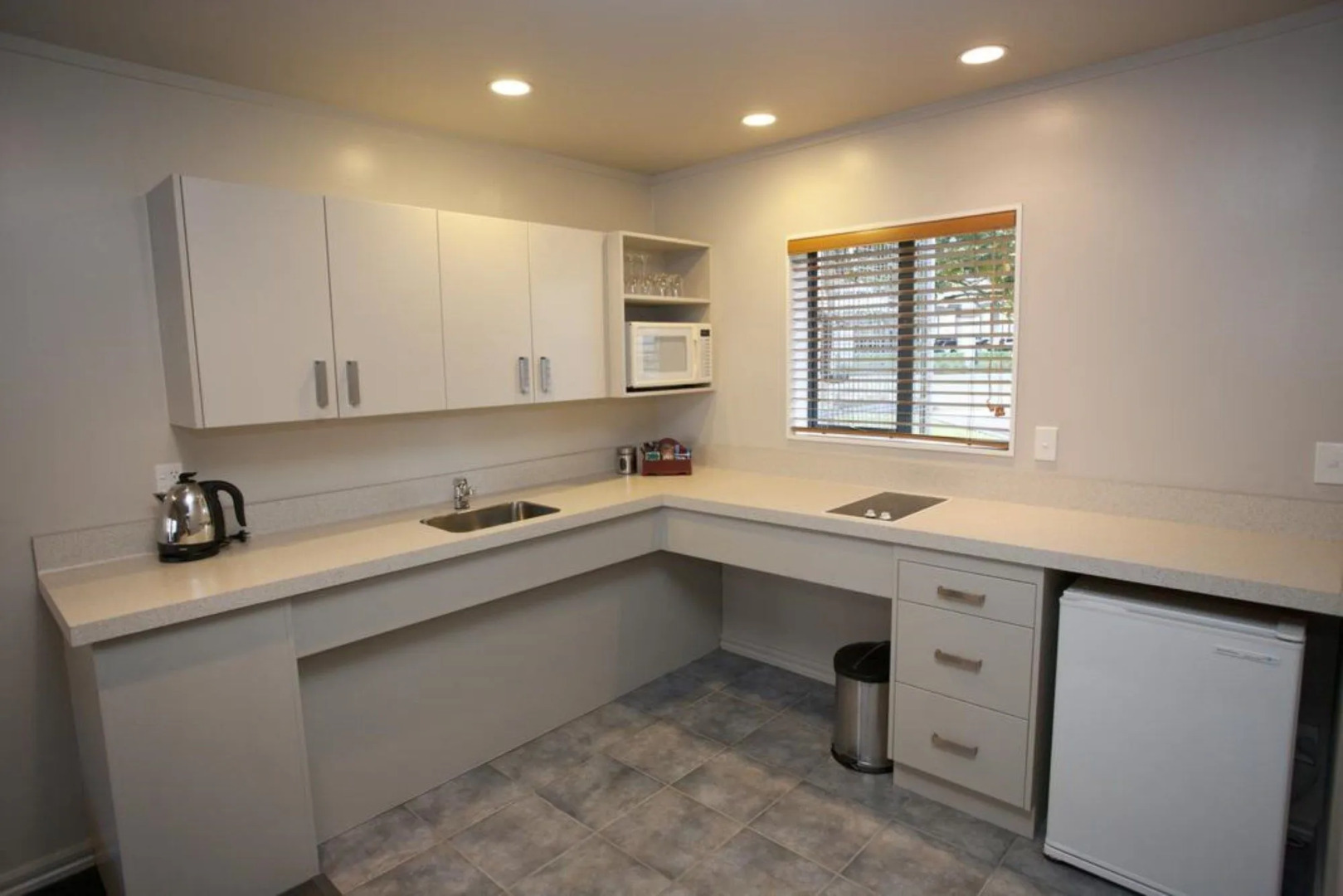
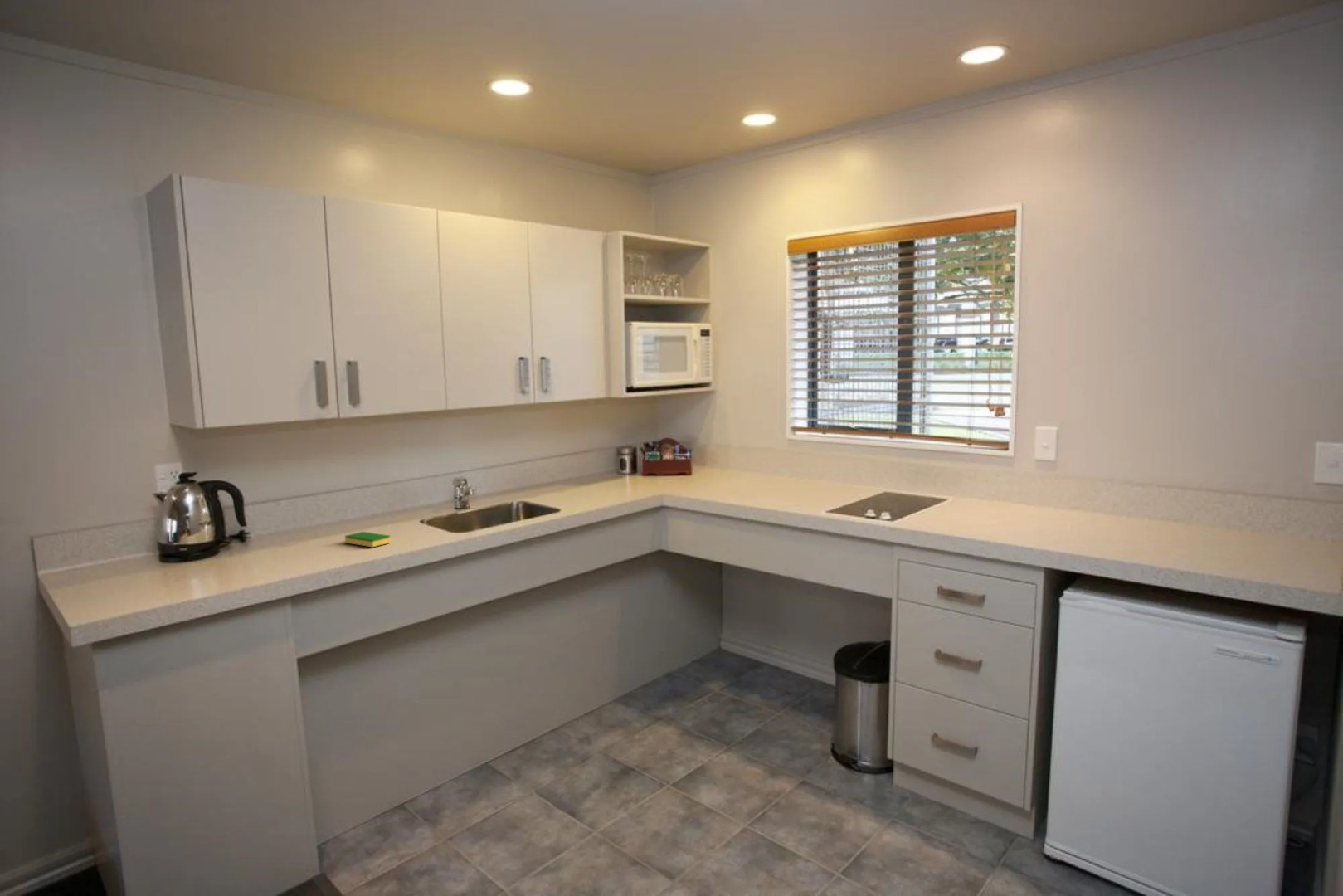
+ dish sponge (367, 538)
